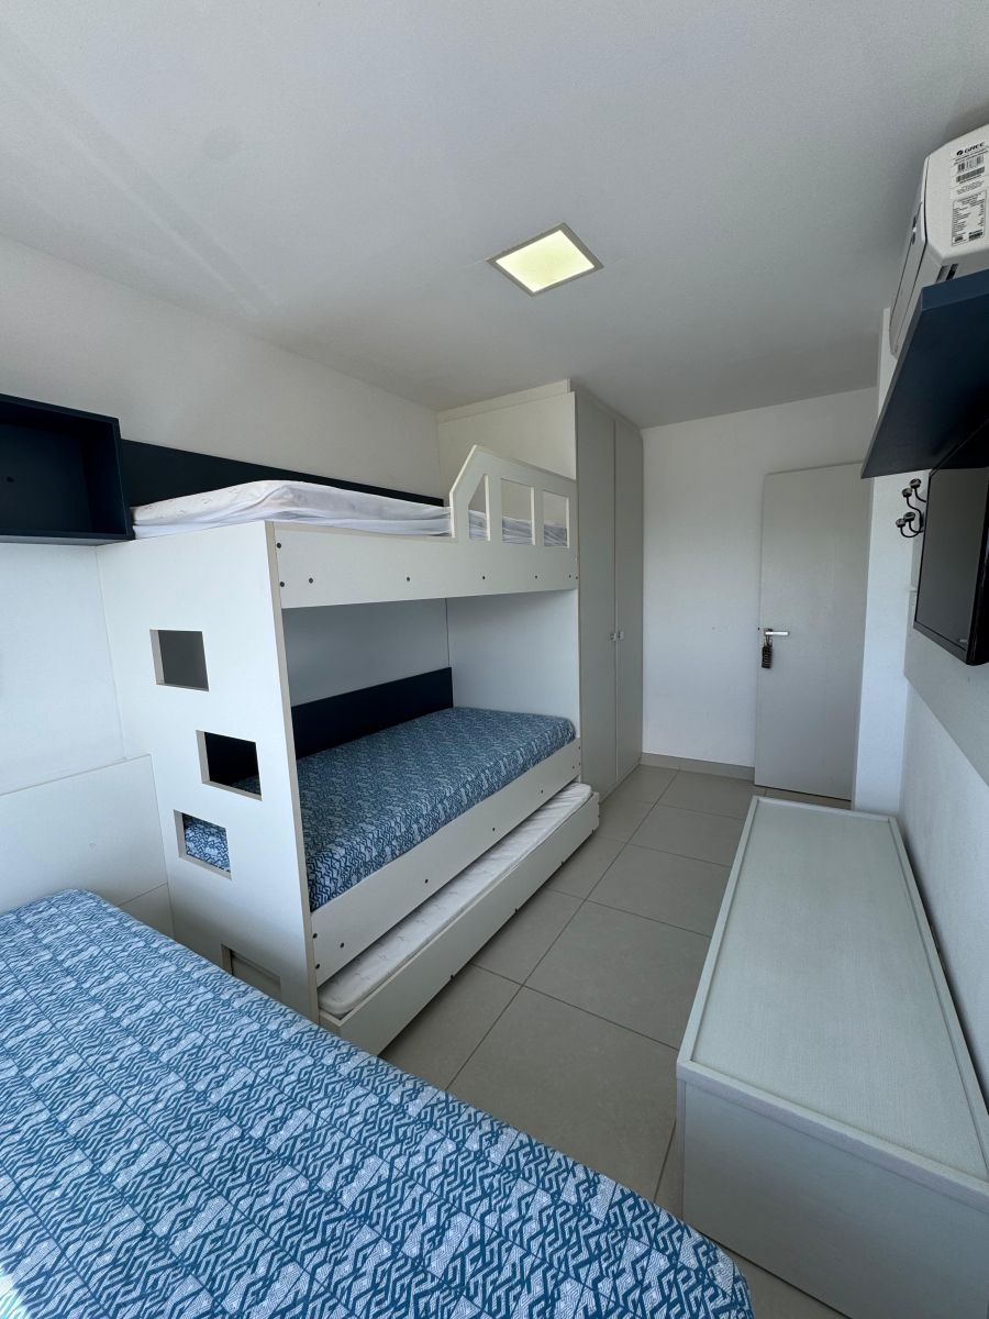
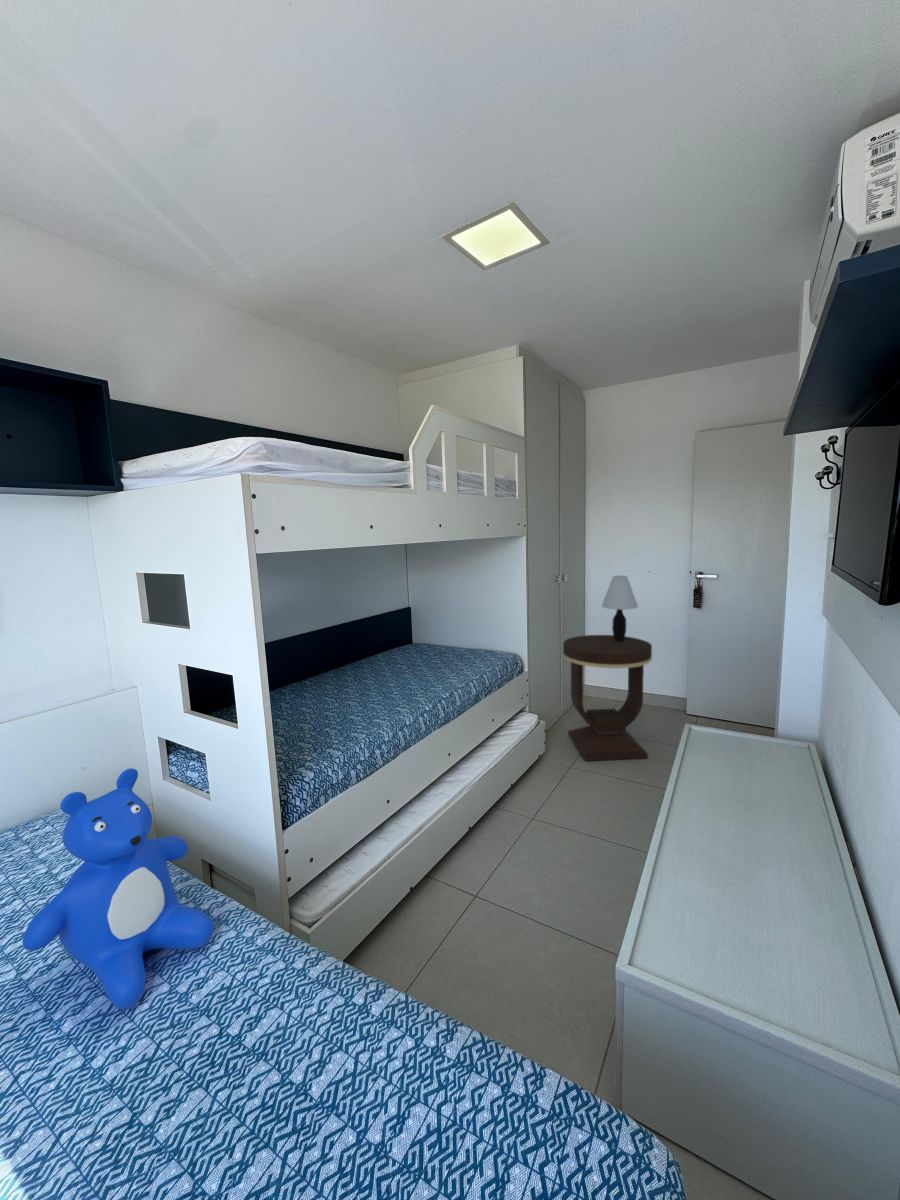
+ teddy bear (128, 873)
+ table lamp (619, 608)
+ side table (605, 709)
